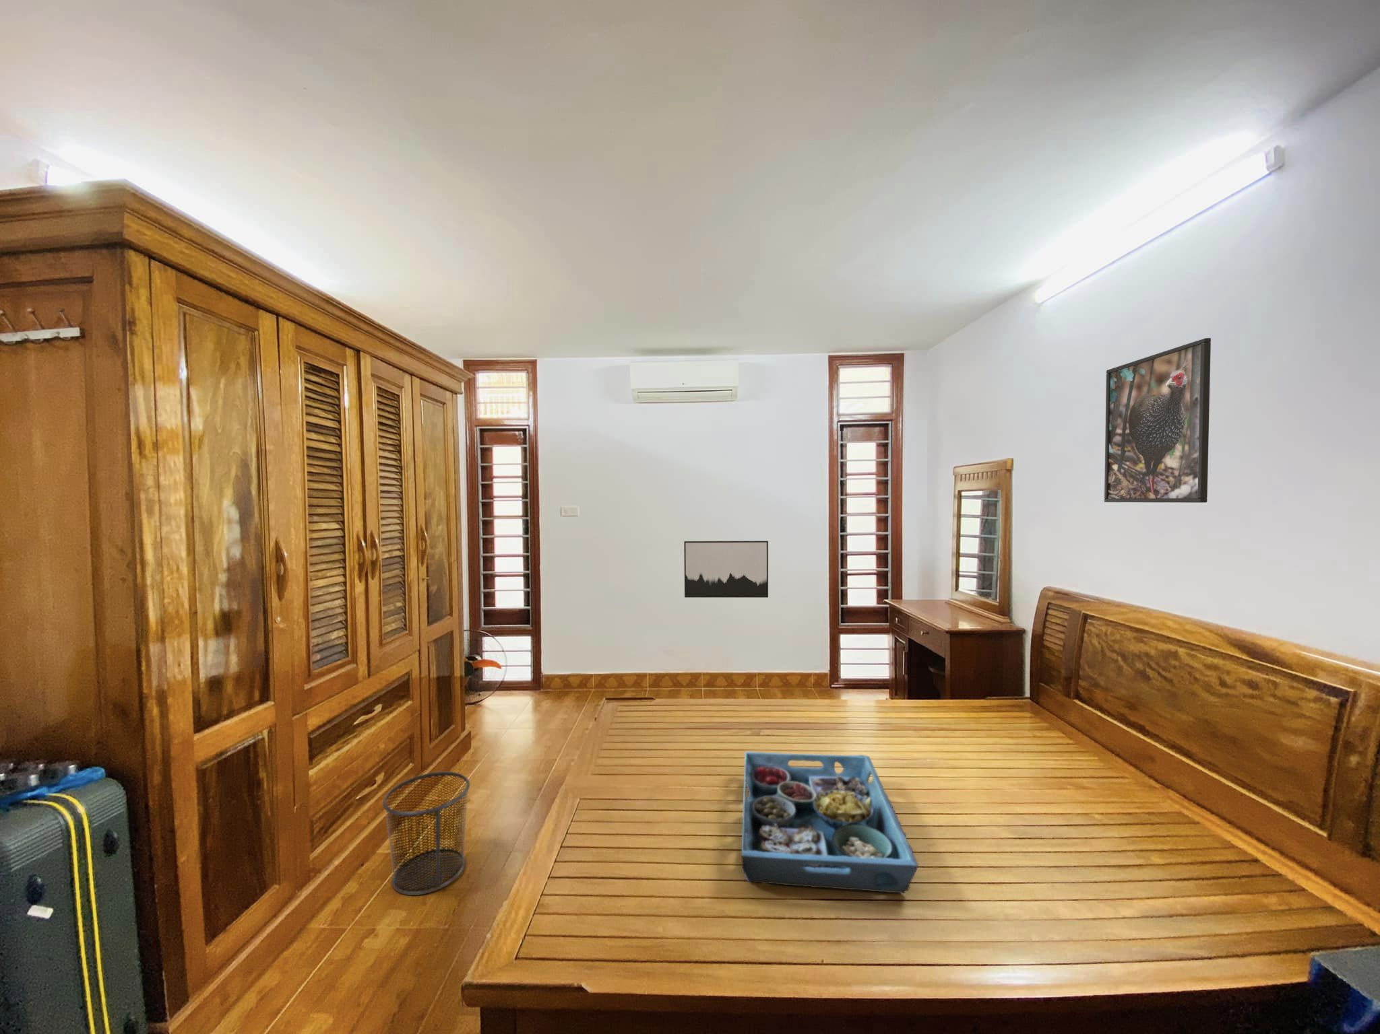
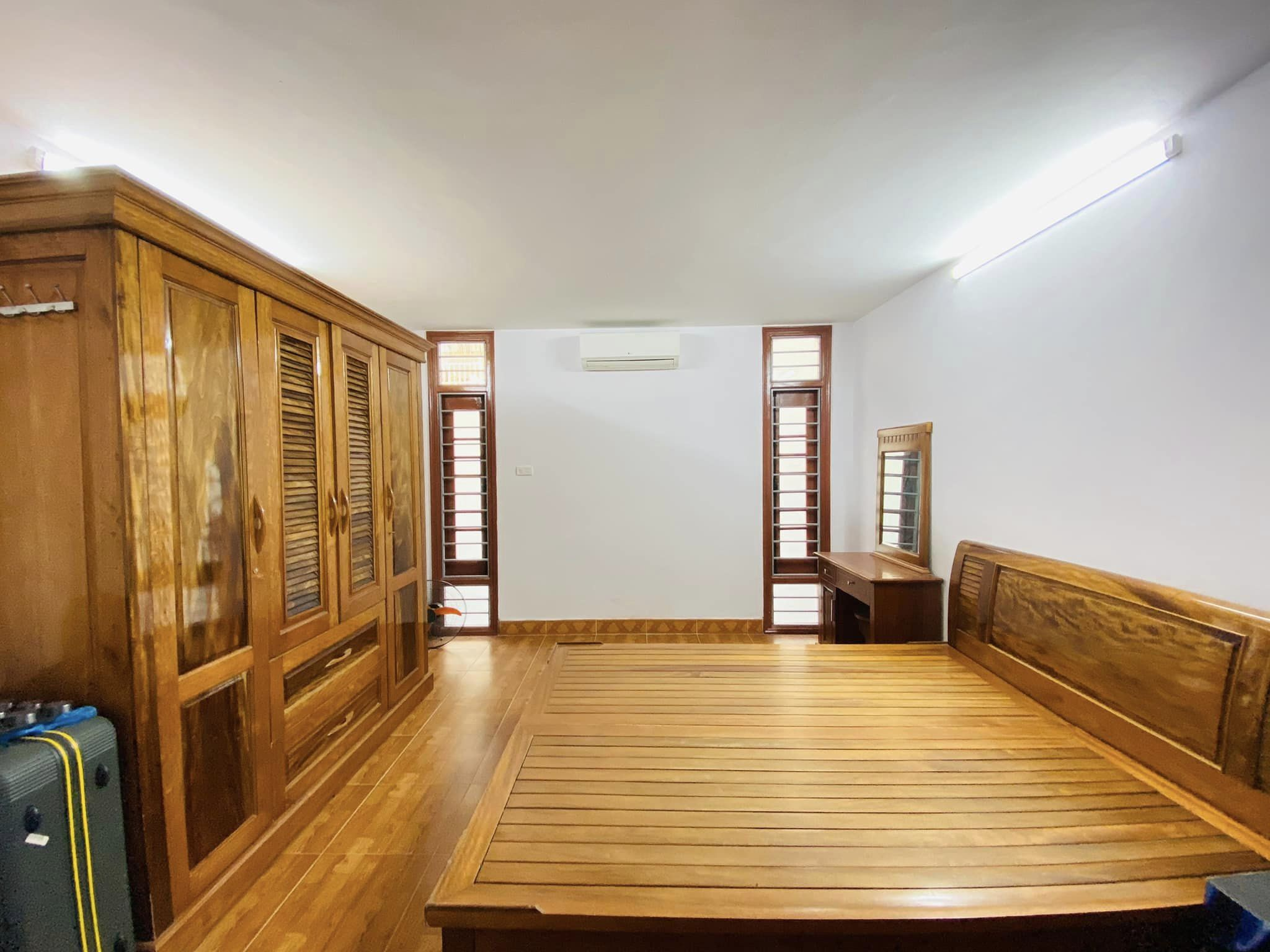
- waste bin (428, 831)
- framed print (1151, 429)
- wall art (726, 569)
- serving tray (815, 809)
